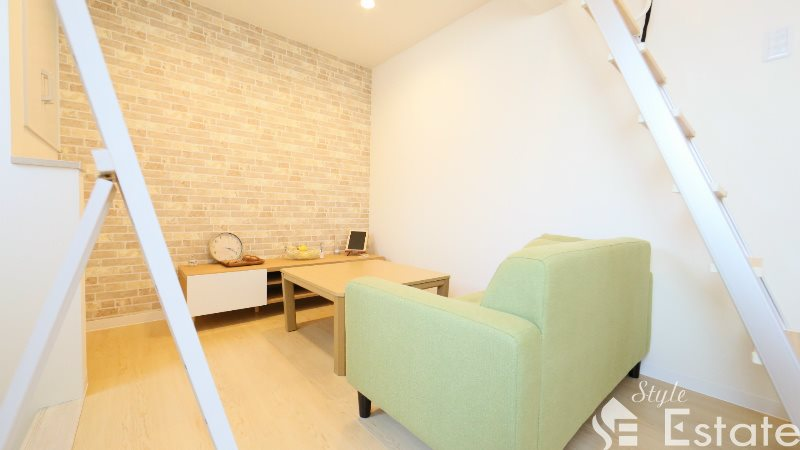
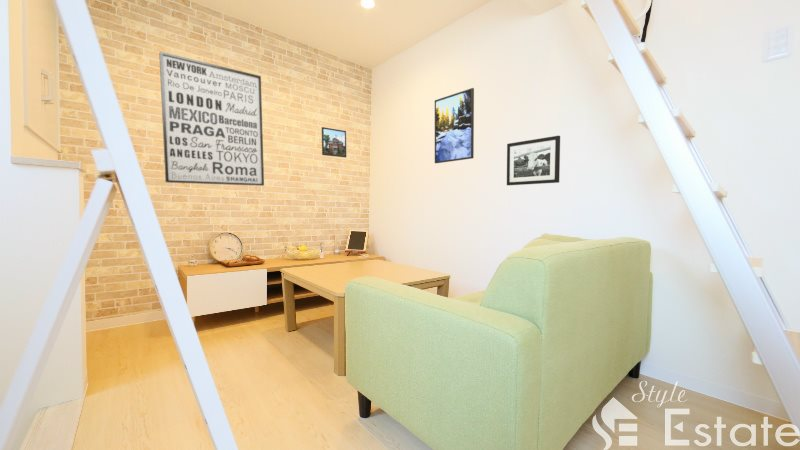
+ wall art (216, 125)
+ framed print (453, 127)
+ picture frame (531, 162)
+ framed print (334, 142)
